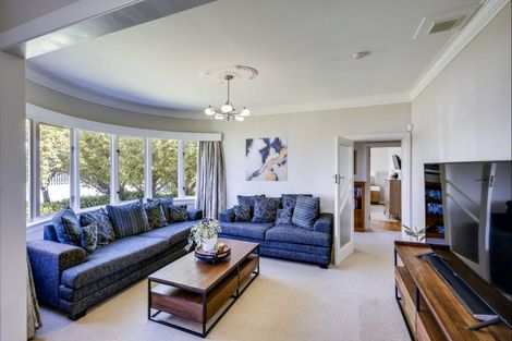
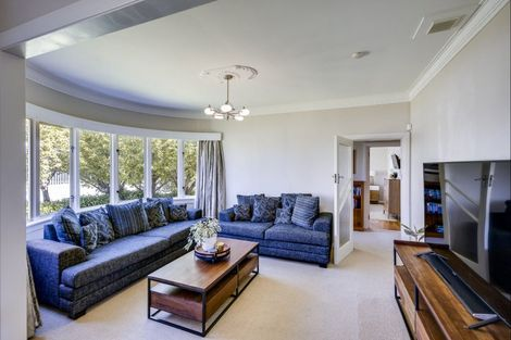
- wall art (266, 159)
